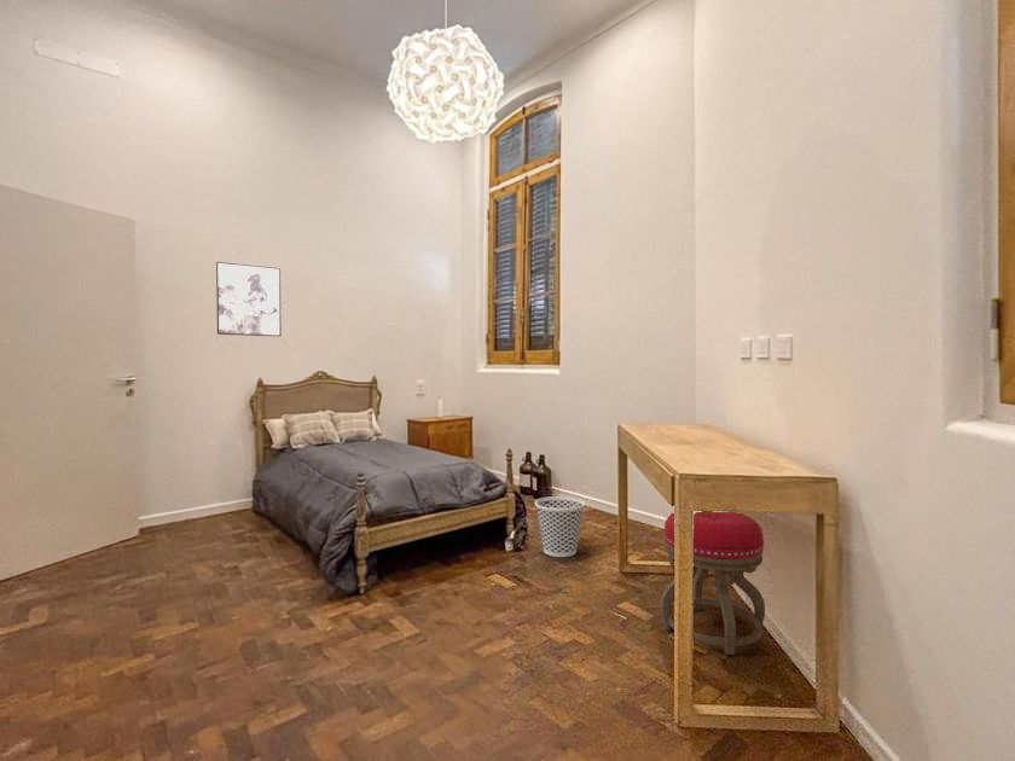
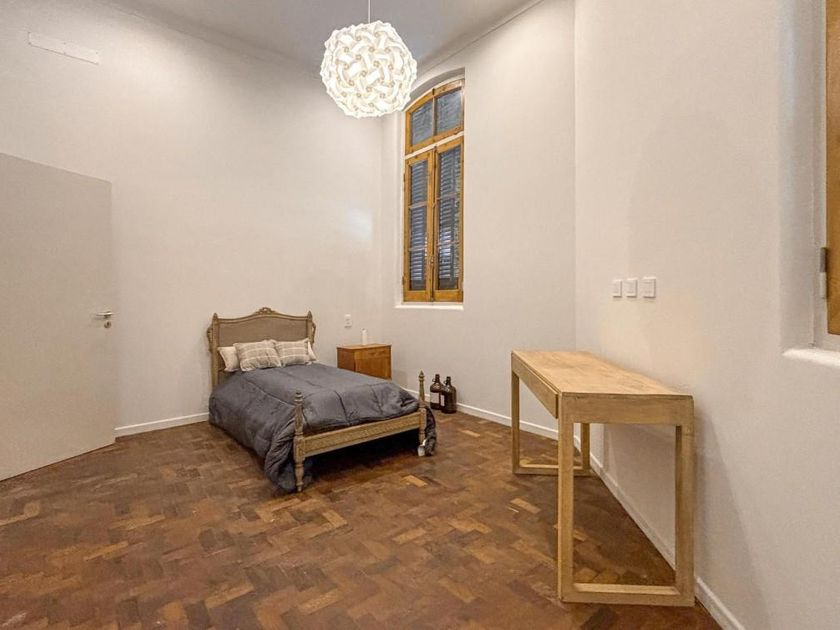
- wastebasket (559, 527)
- wall art (249, 300)
- stool (714, 571)
